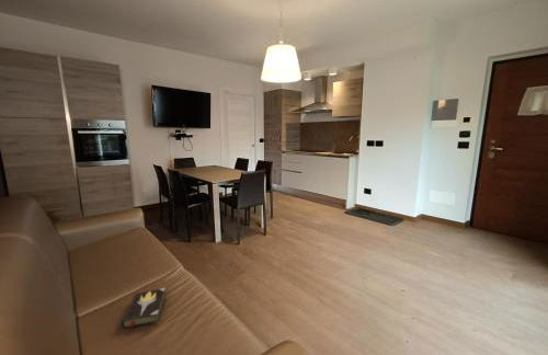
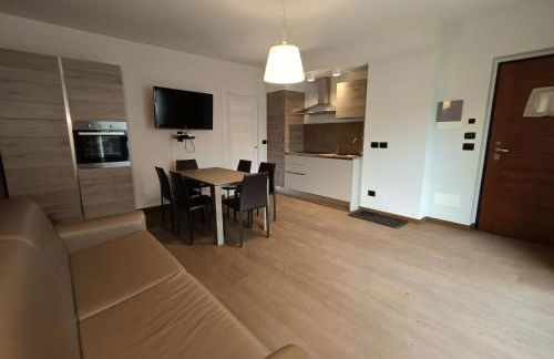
- hardback book (146, 306)
